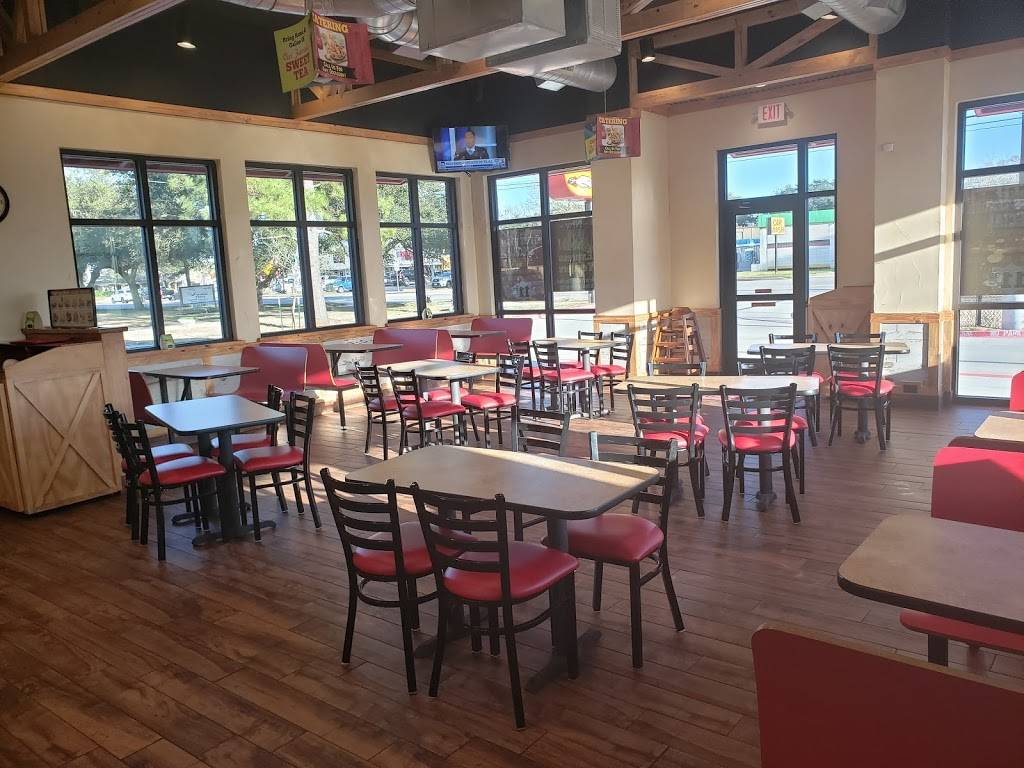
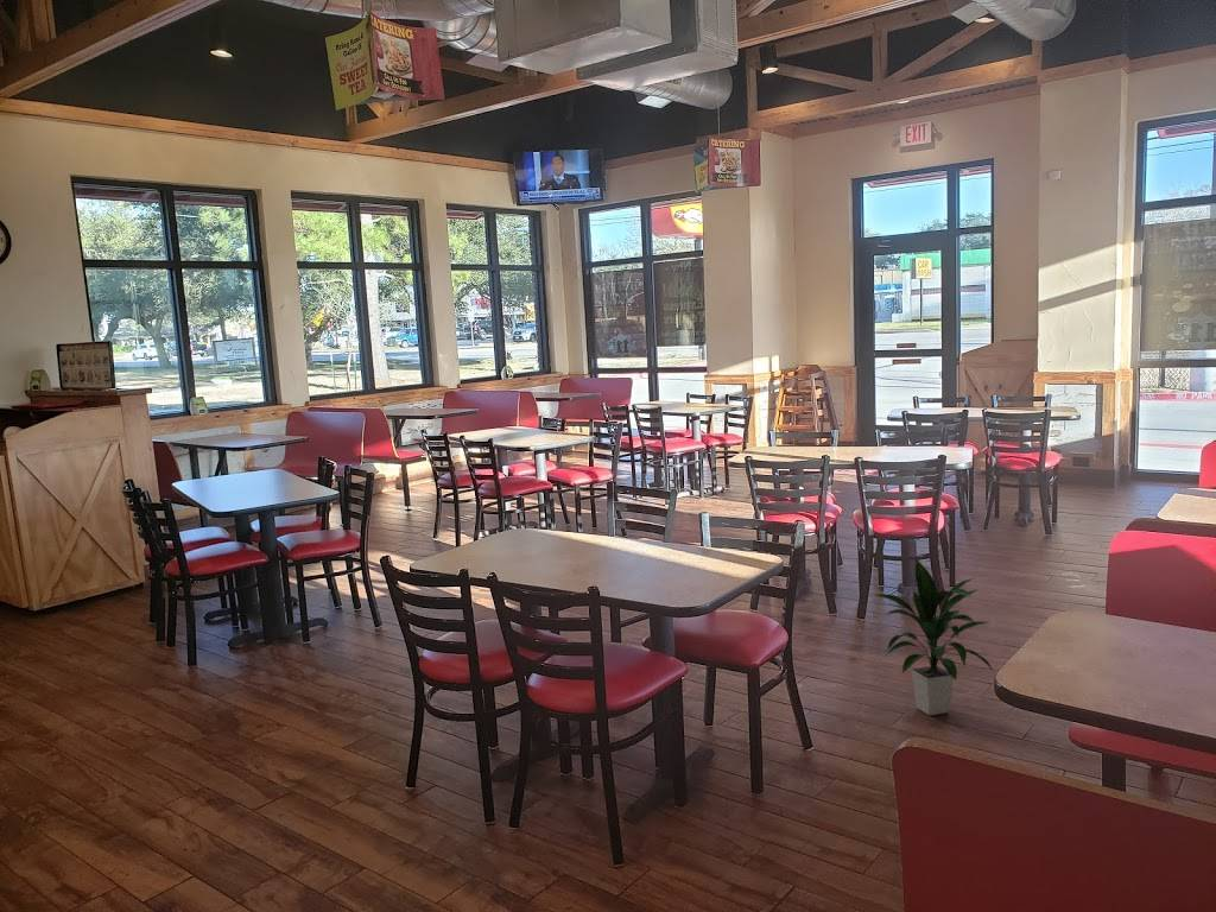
+ indoor plant (937, 638)
